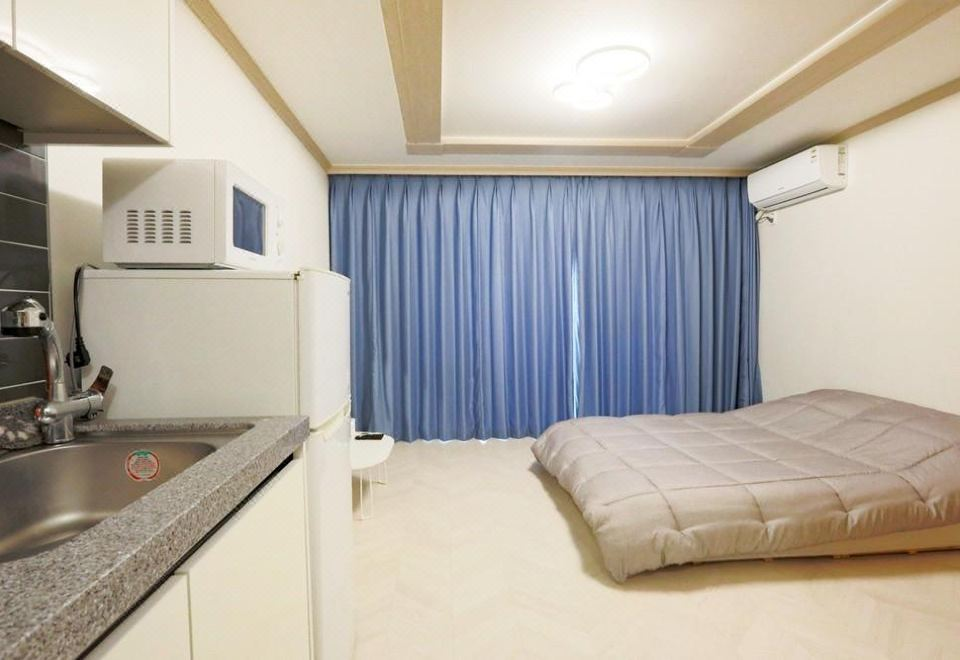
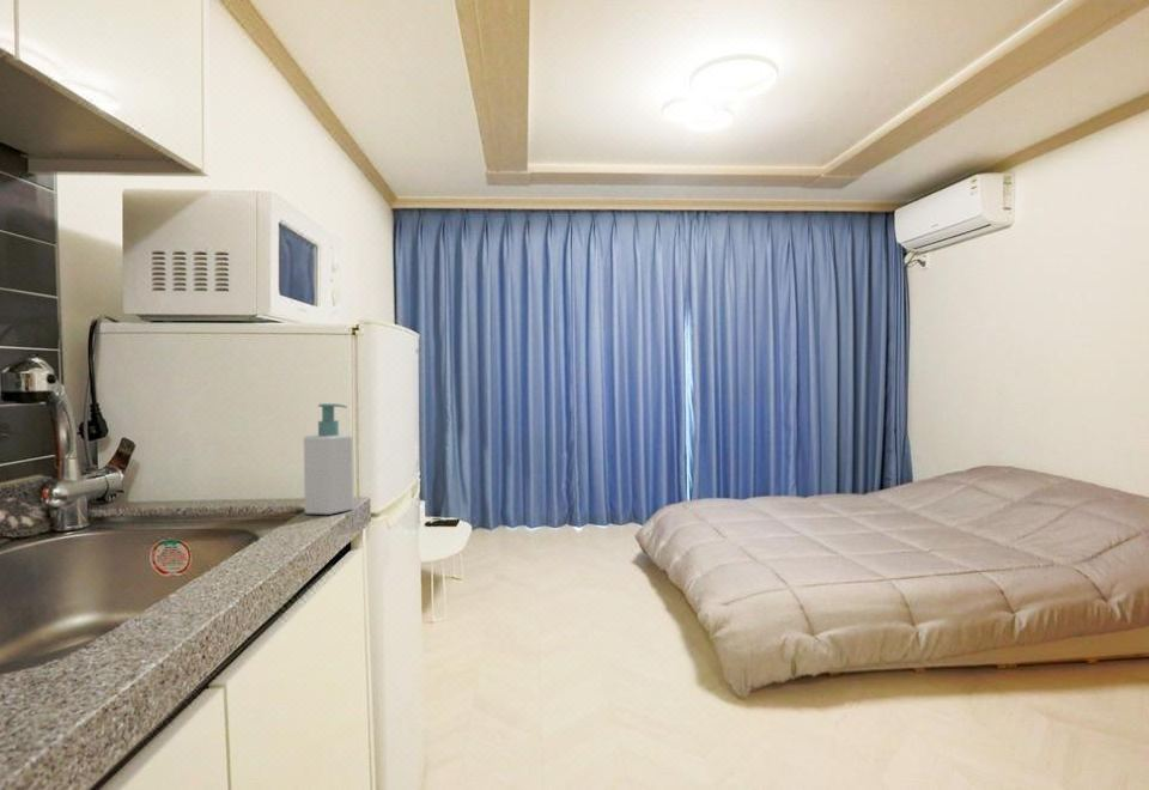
+ soap bottle (328, 456)
